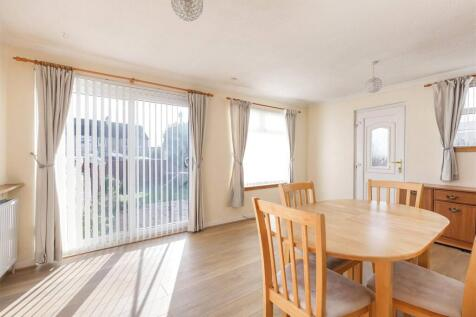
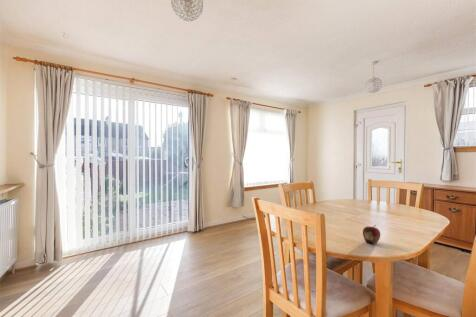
+ fruit (371, 233)
